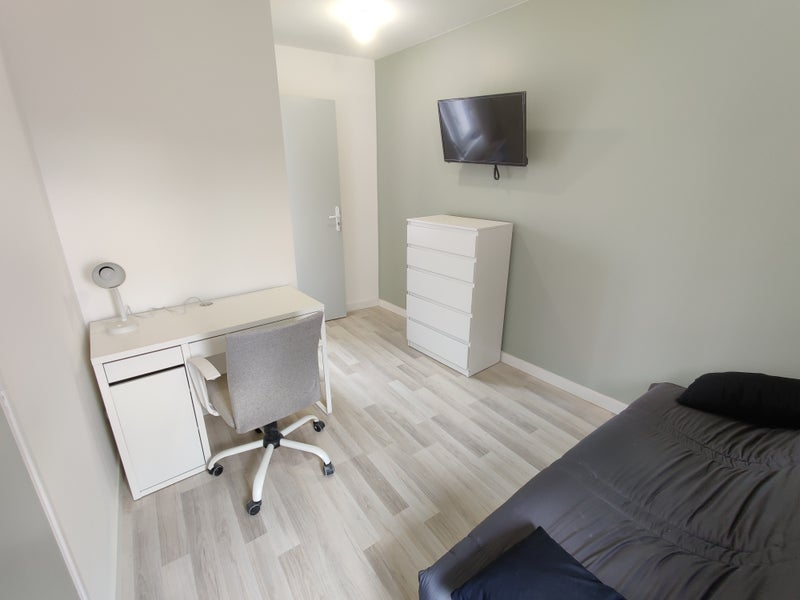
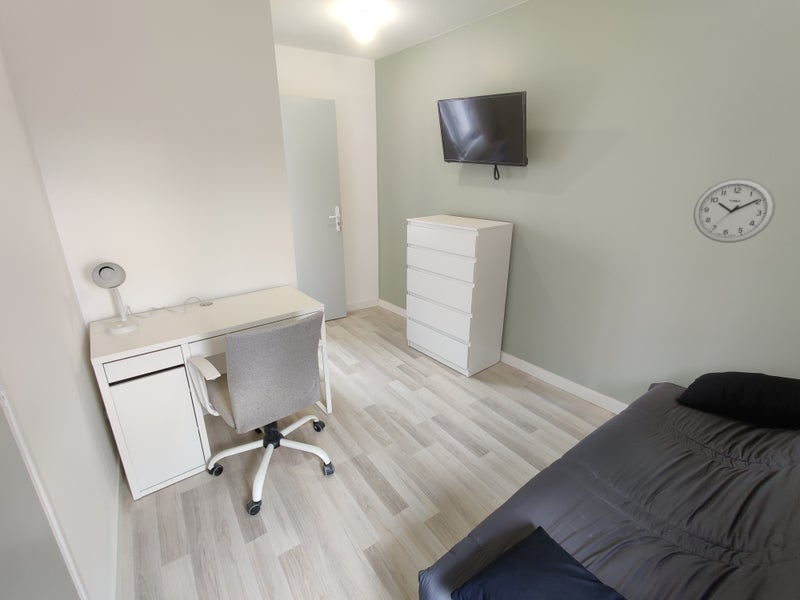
+ wall clock (731, 211)
